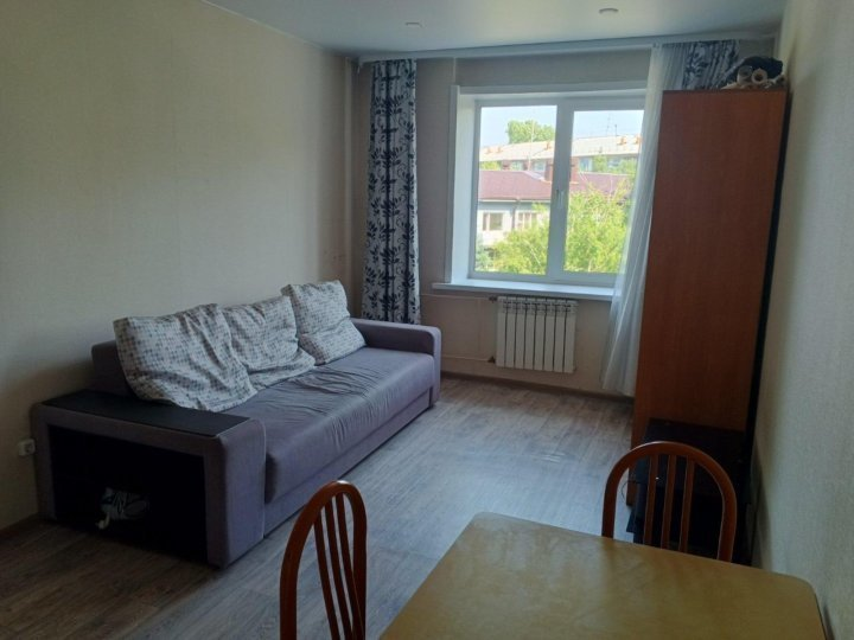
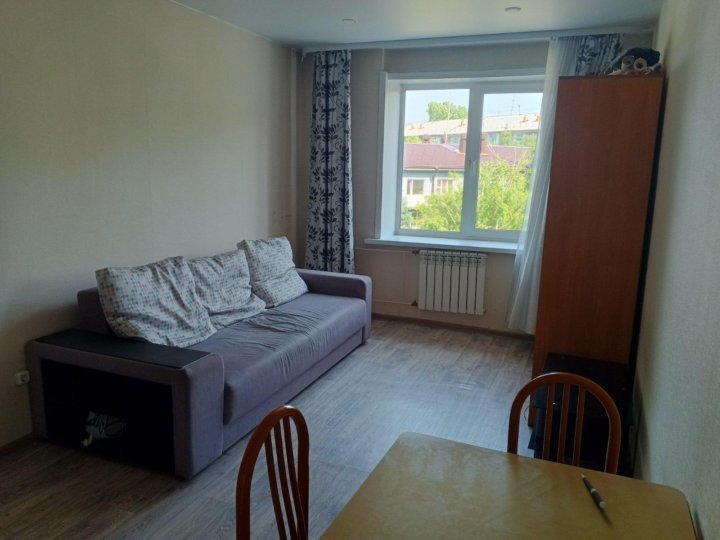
+ pen (591, 488)
